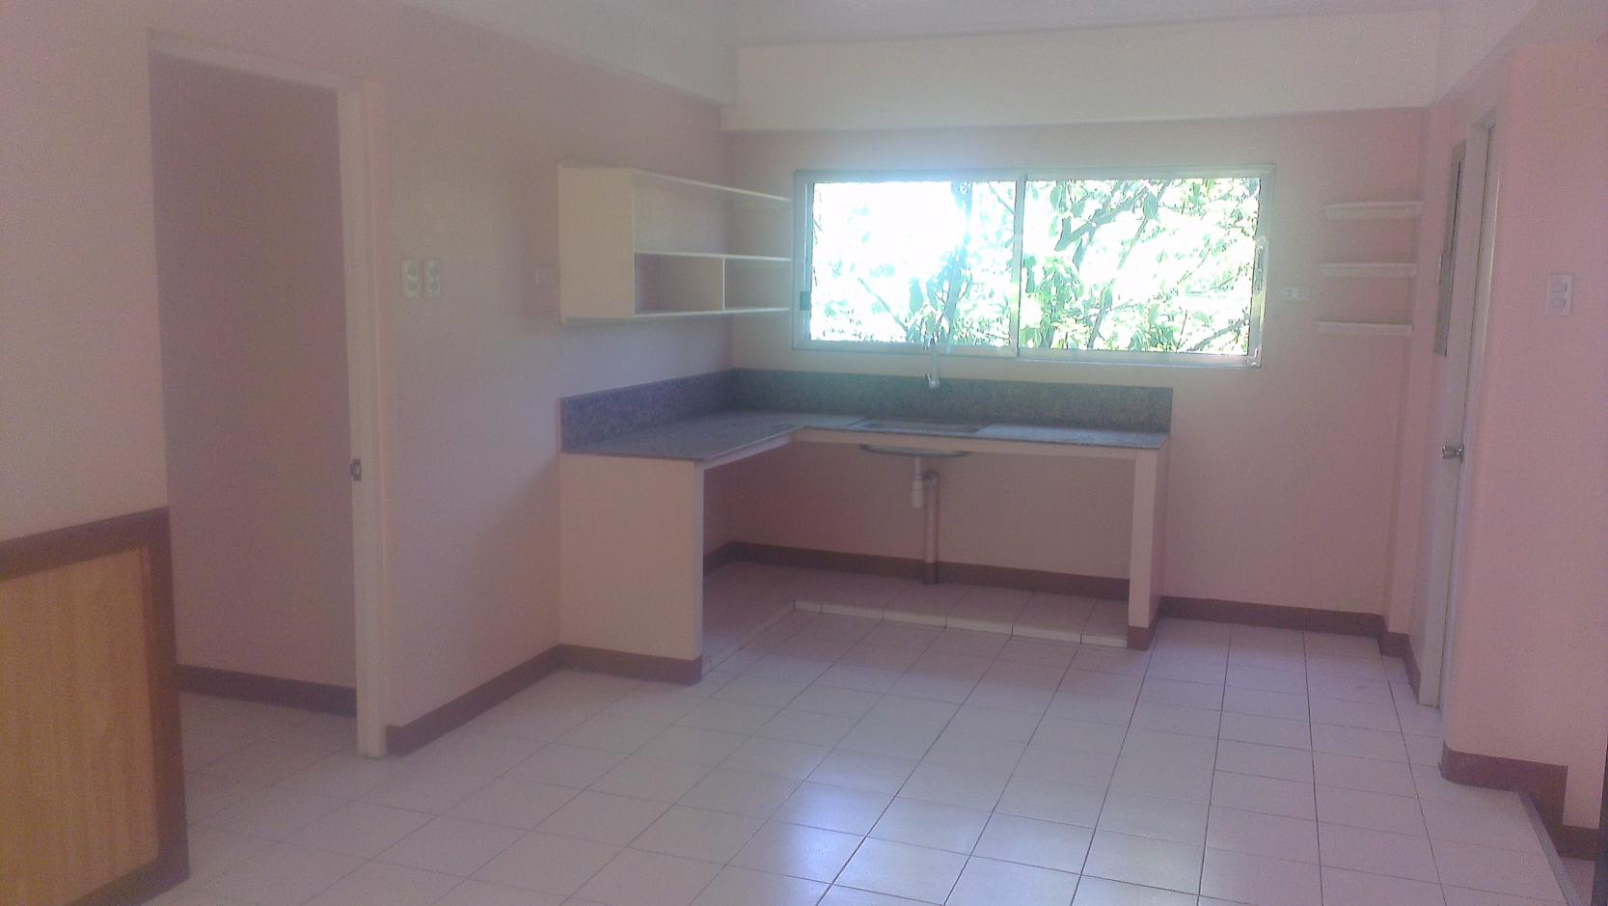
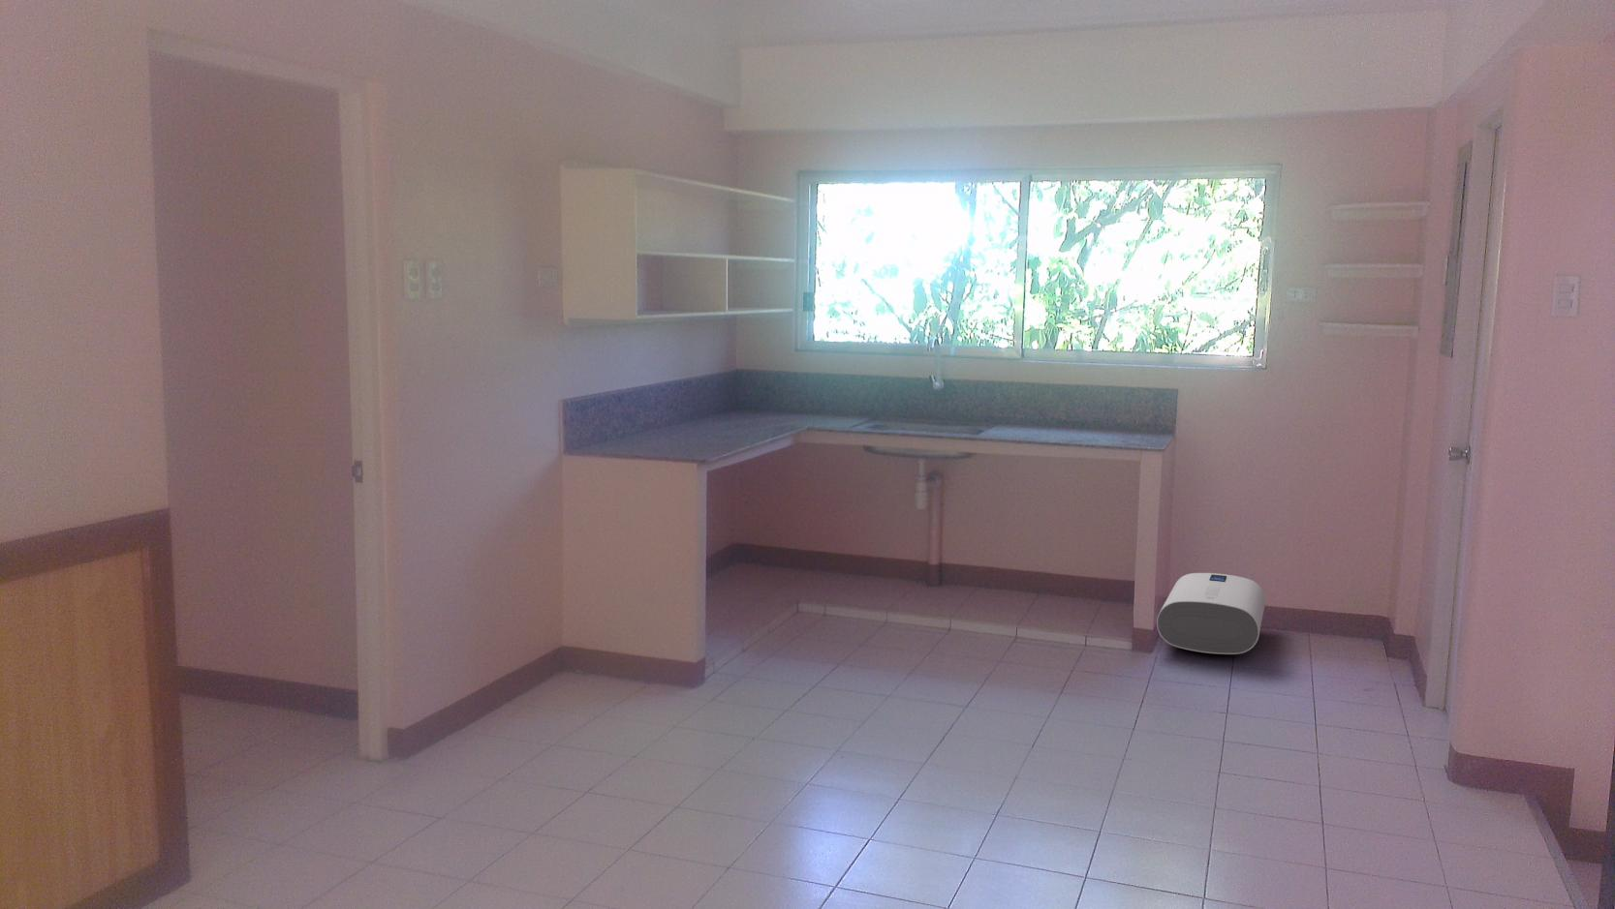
+ water heater (1213, 612)
